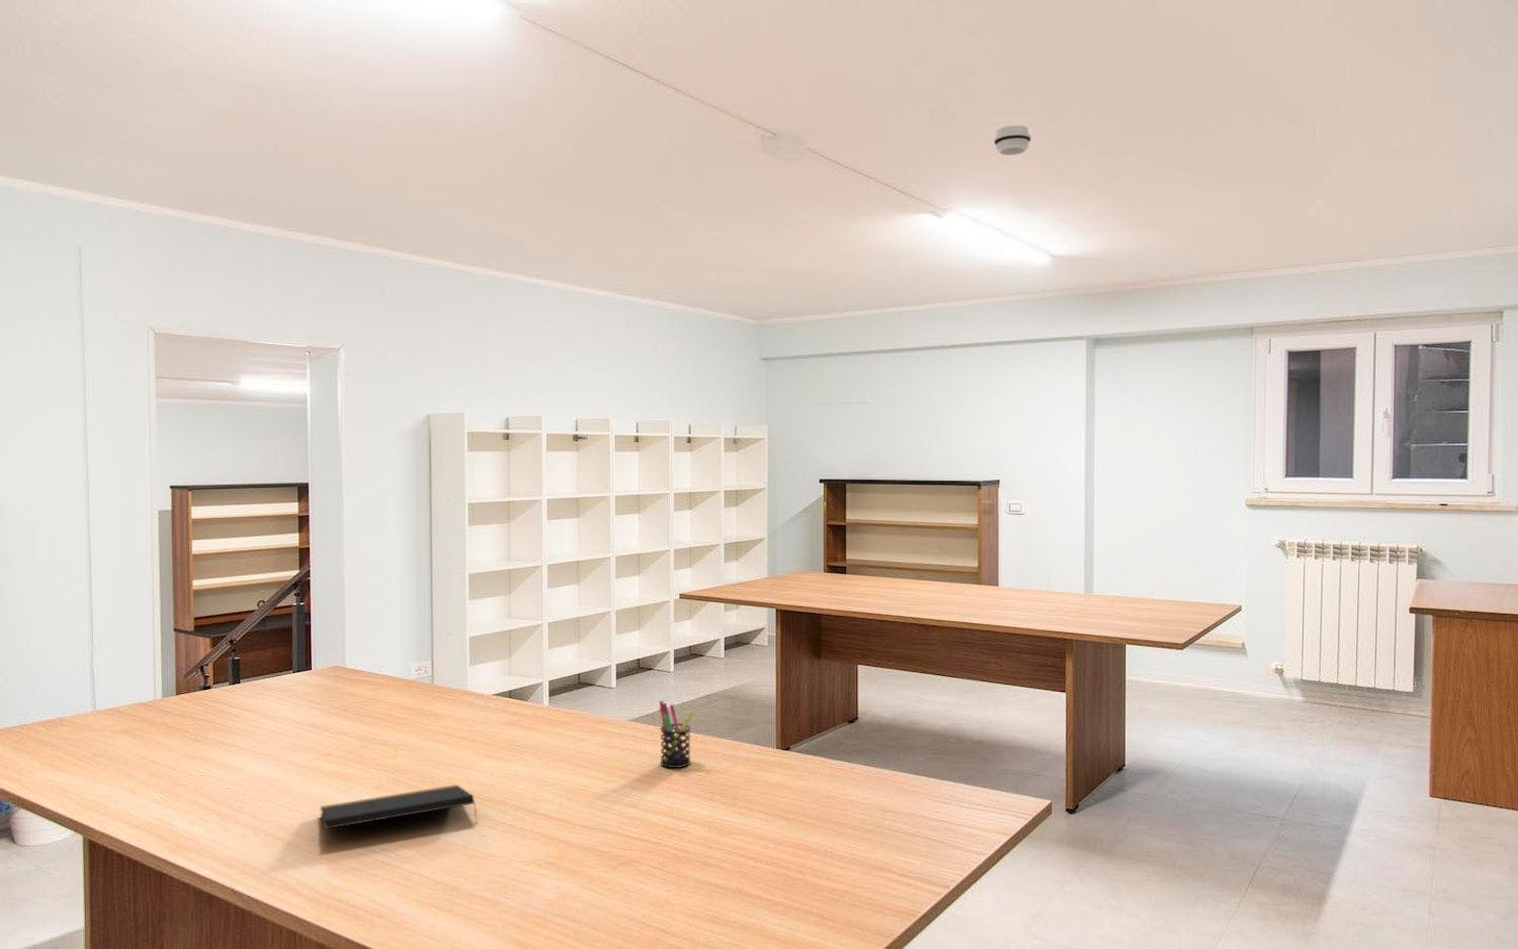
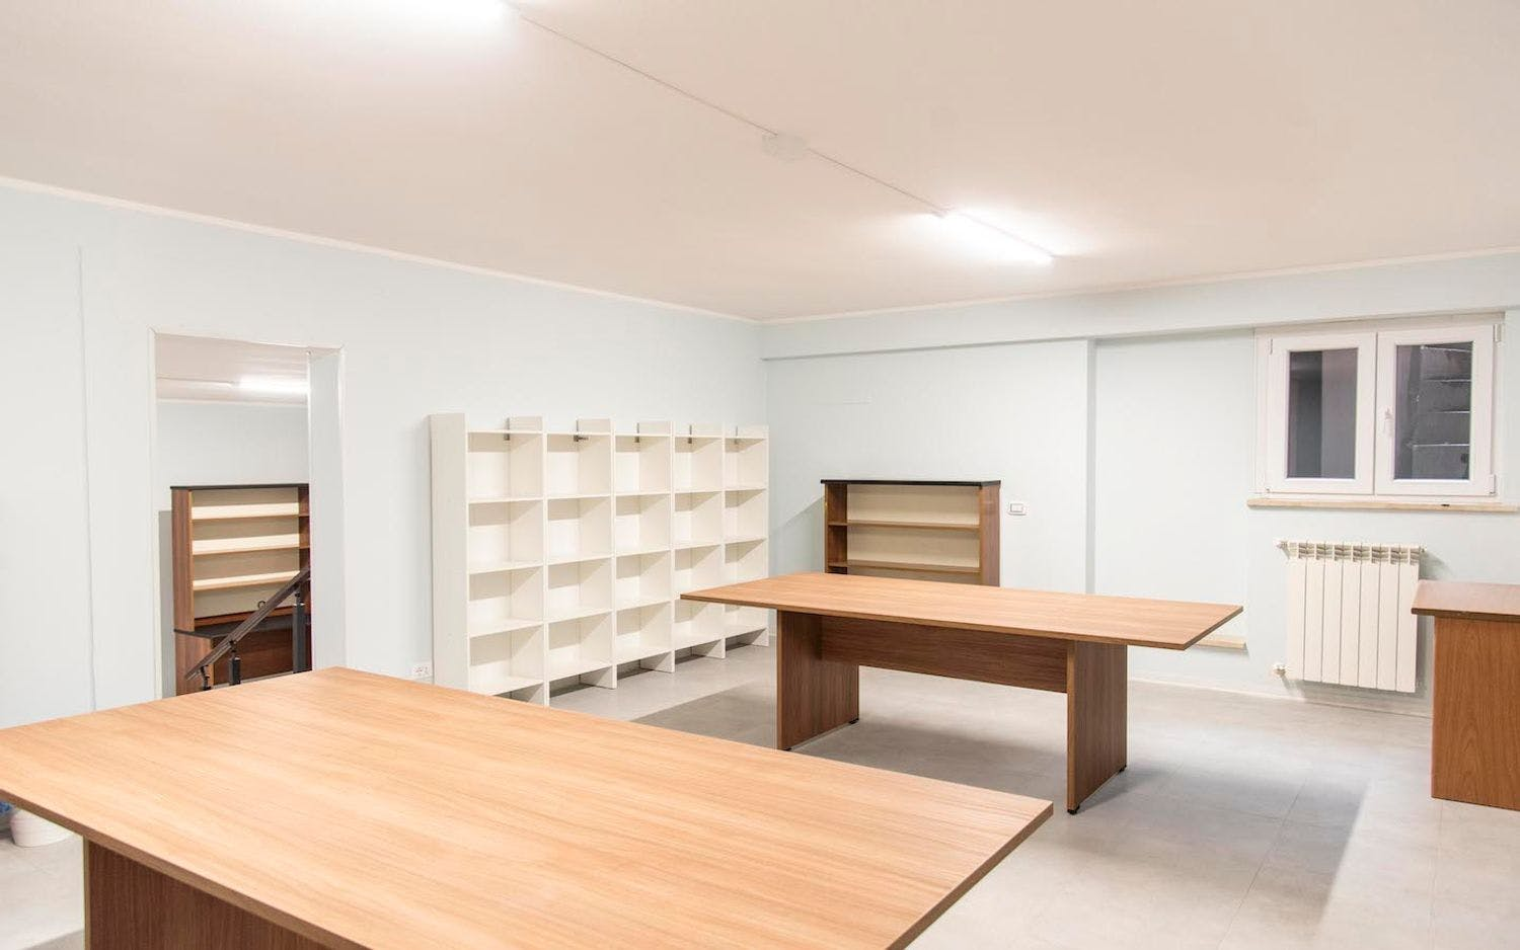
- smoke detector (1012, 141)
- pen holder (672, 733)
- notepad (396, 806)
